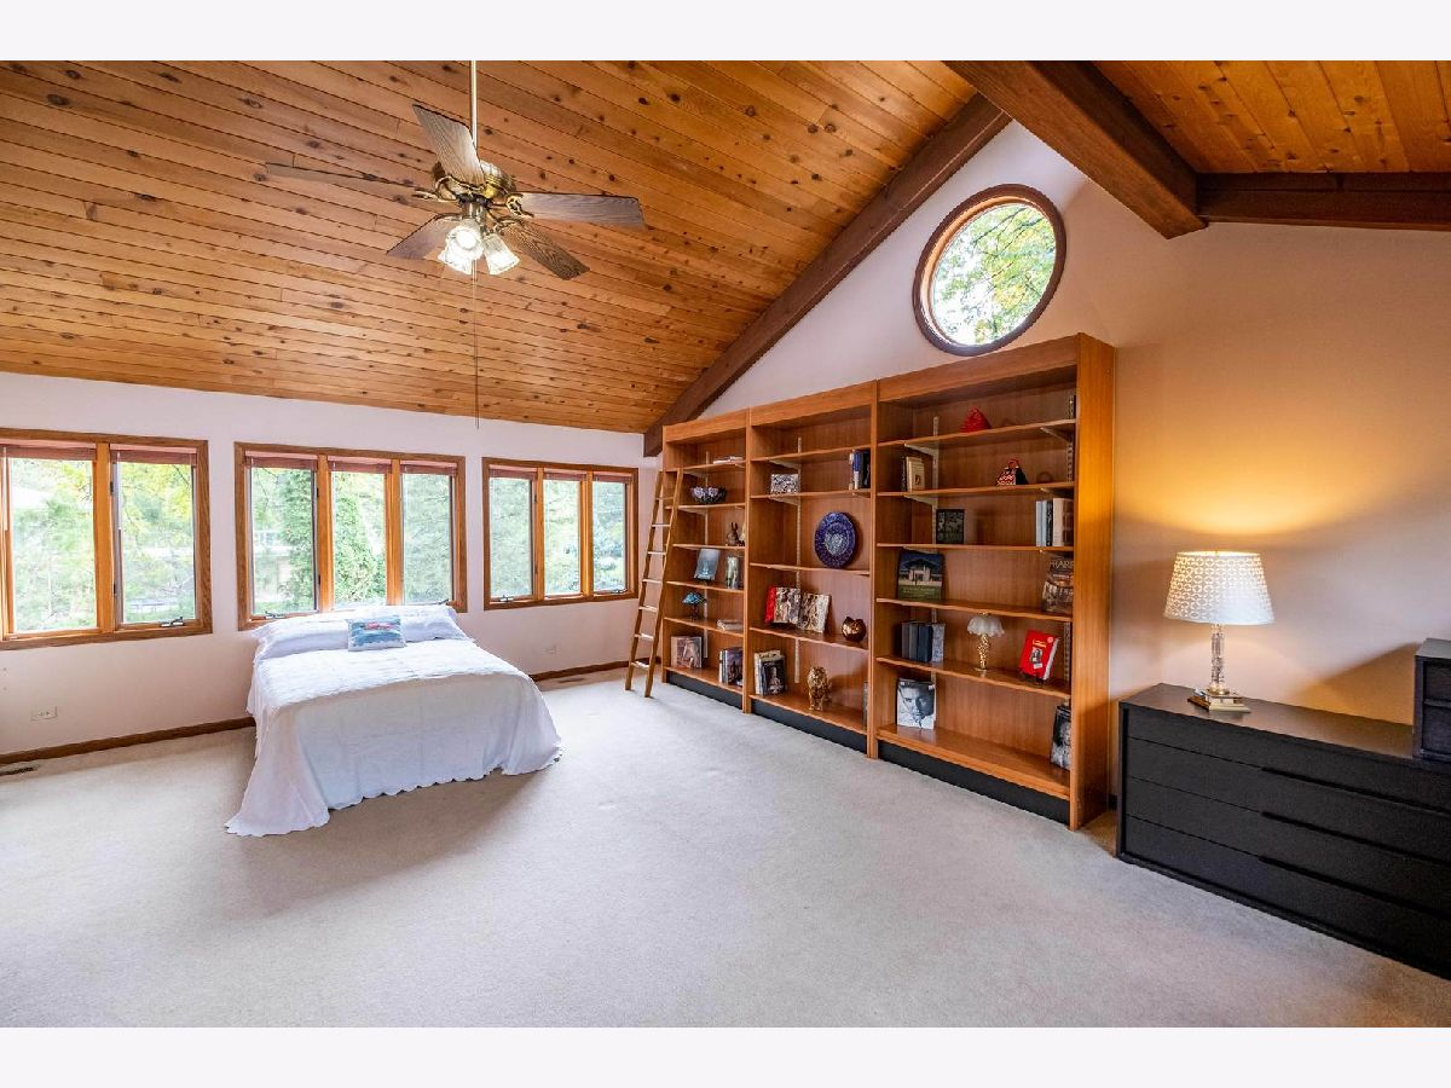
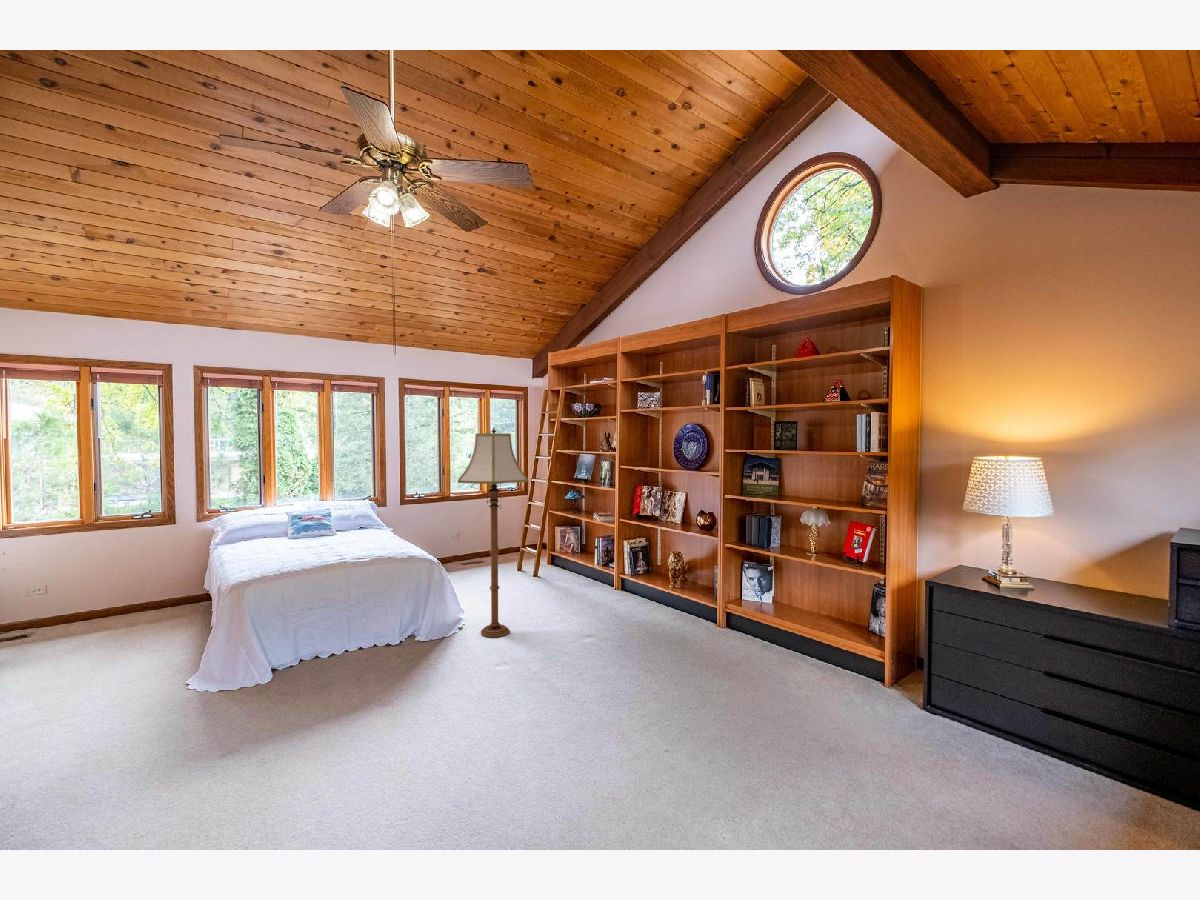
+ floor lamp (493, 530)
